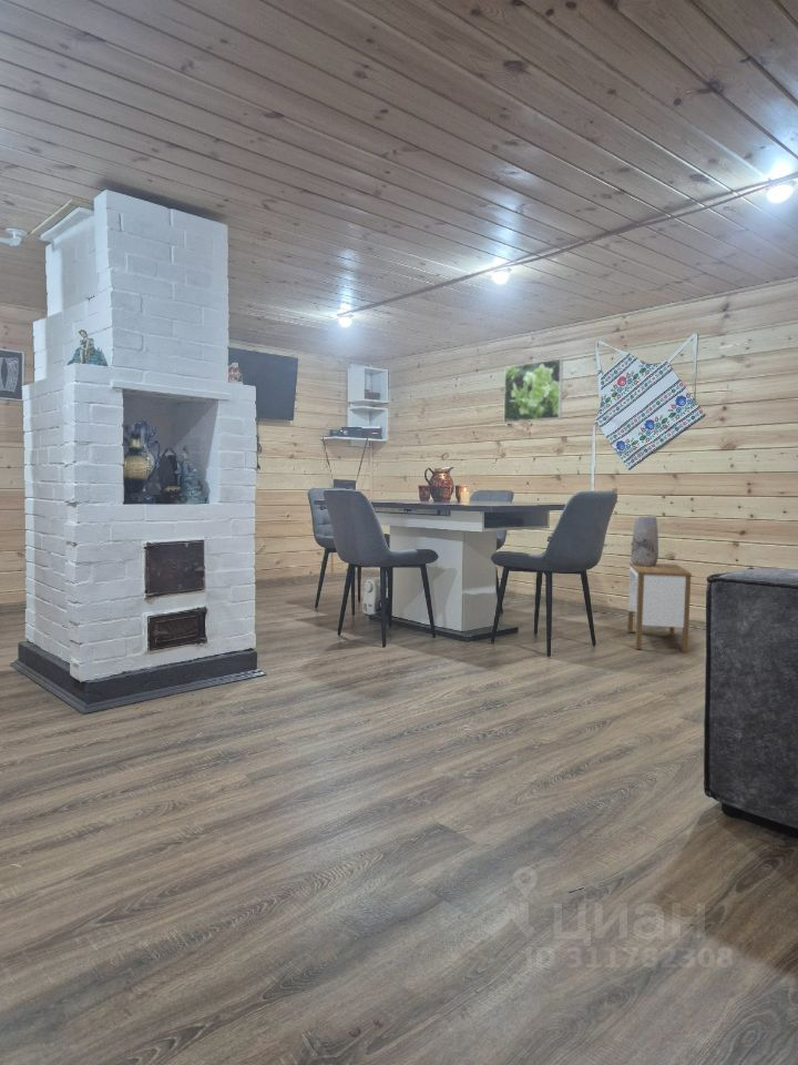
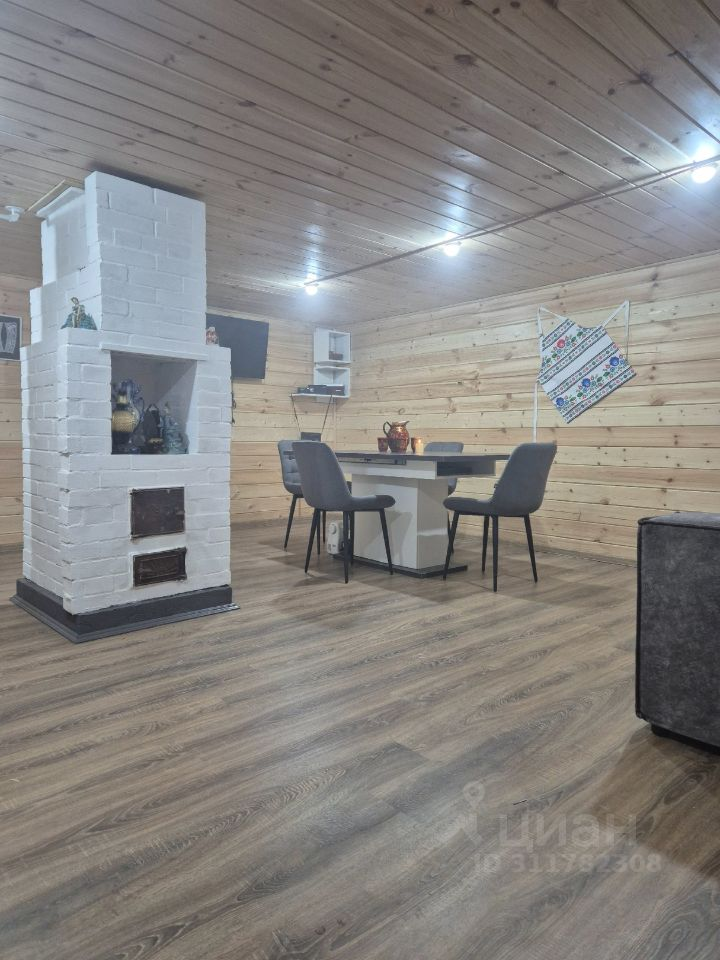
- vase (644, 540)
- nightstand (657, 605)
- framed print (532, 392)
